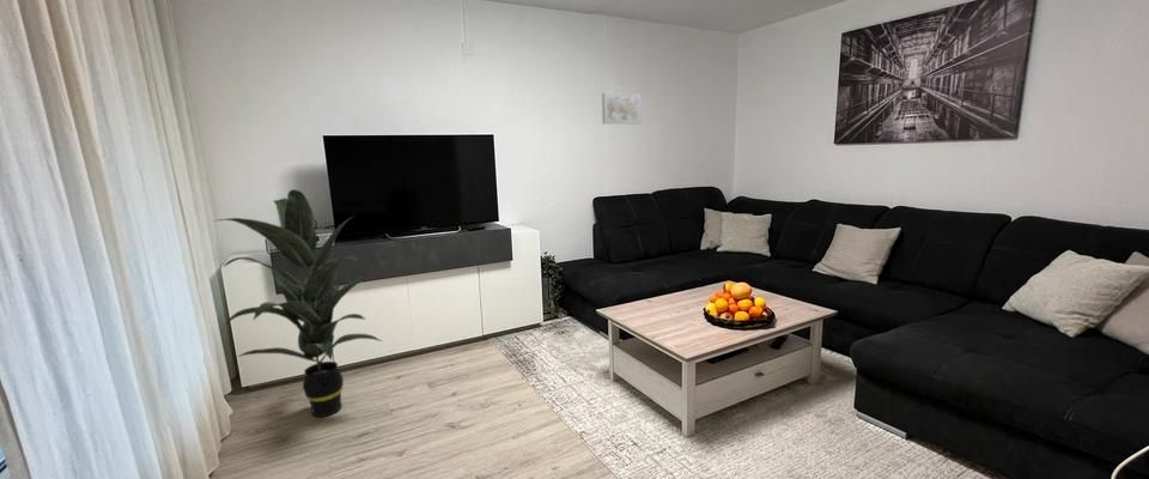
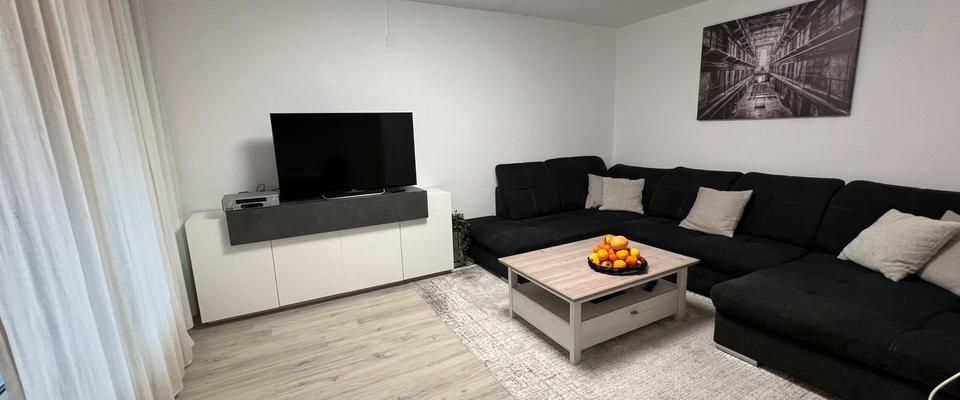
- wall art (621, 108)
- indoor plant (305, 307)
